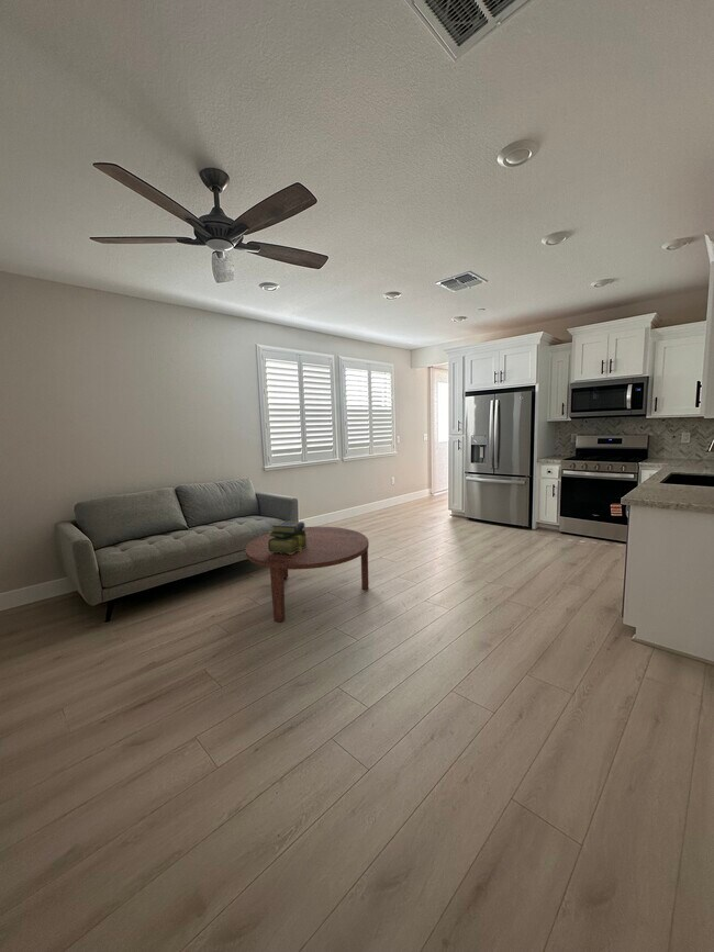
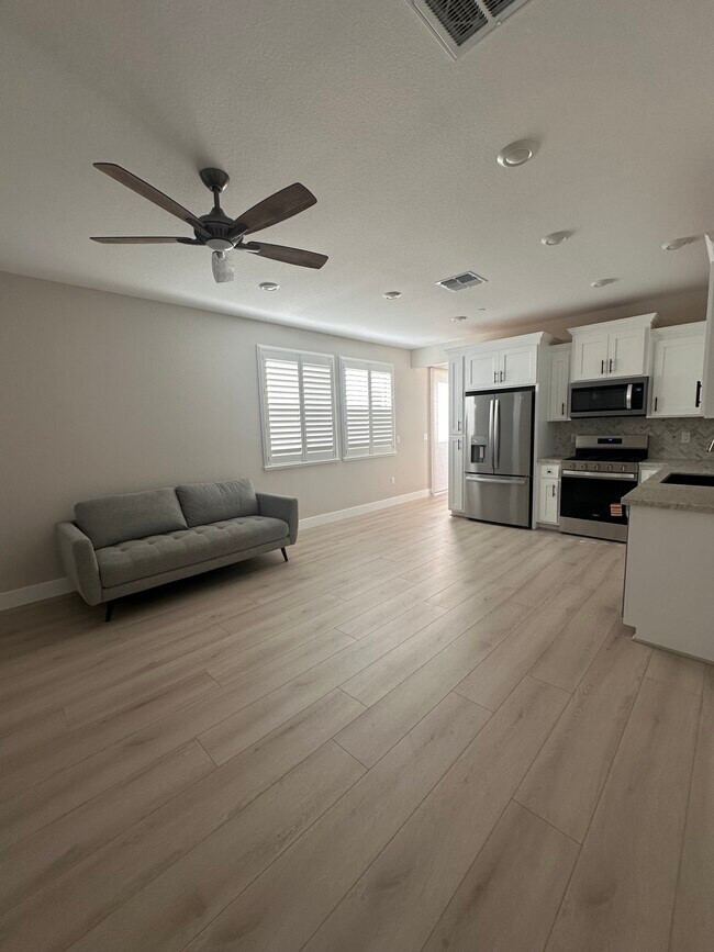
- coffee table (309, 568)
- stack of books (288, 535)
